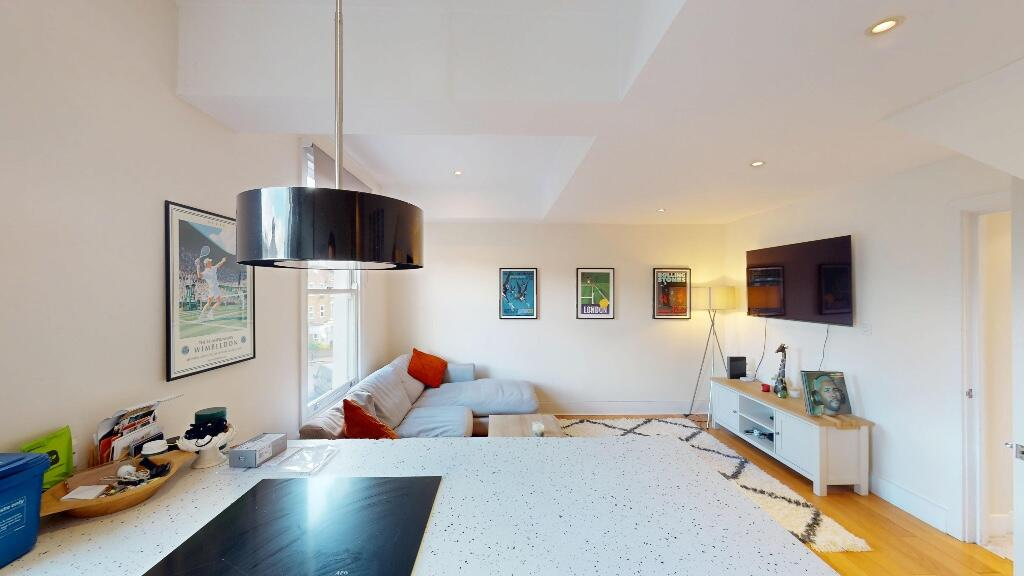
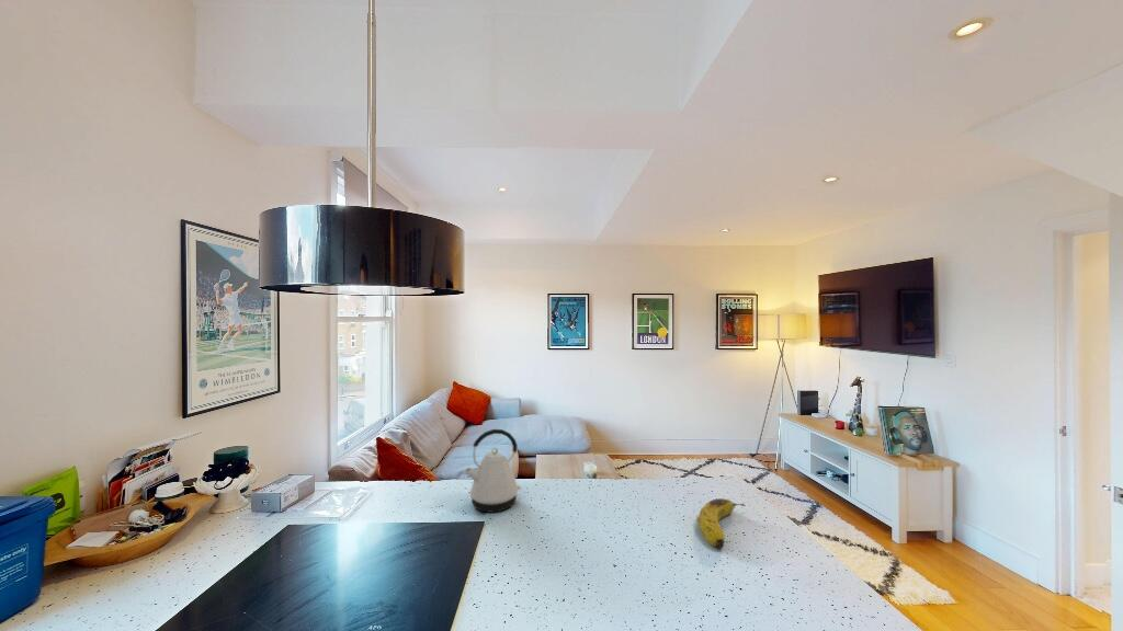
+ kettle (492, 467)
+ fruit (724, 516)
